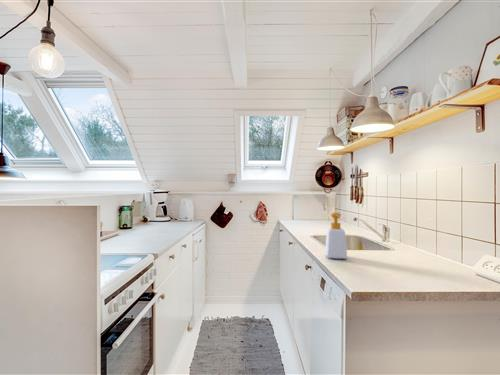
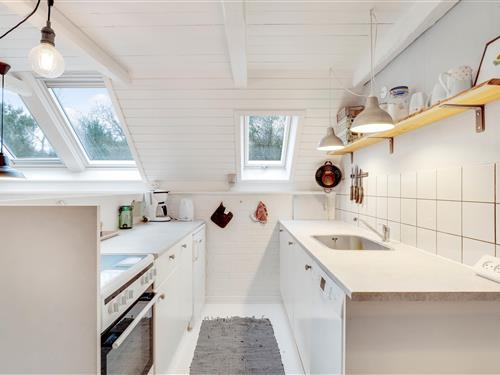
- soap bottle (336, 235)
